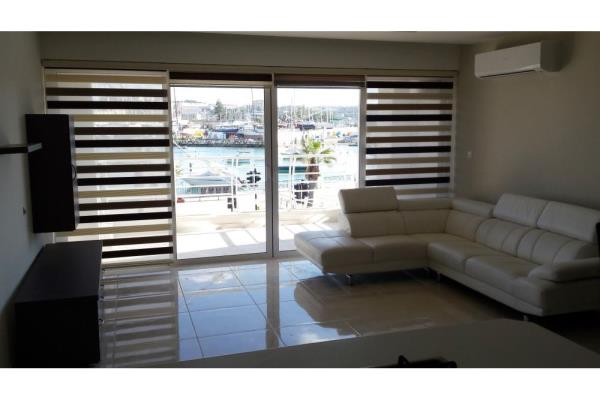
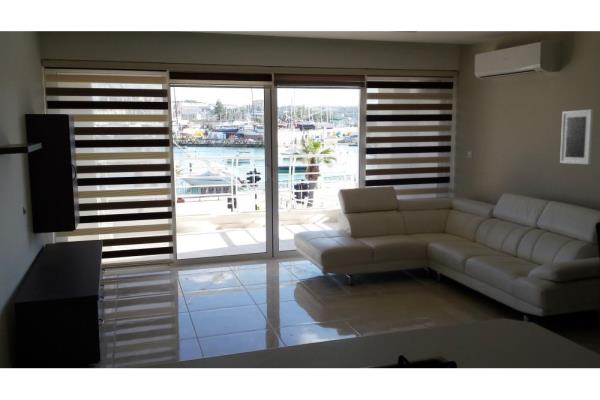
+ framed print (576, 137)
